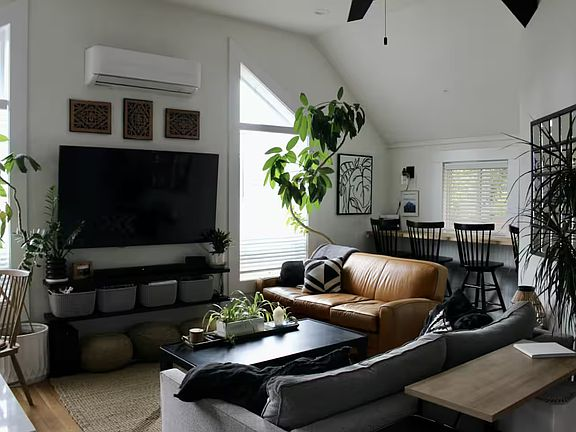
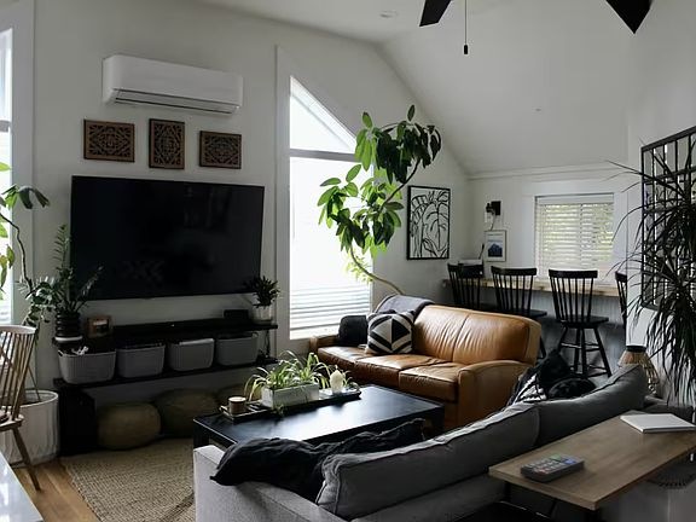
+ remote control (552, 465)
